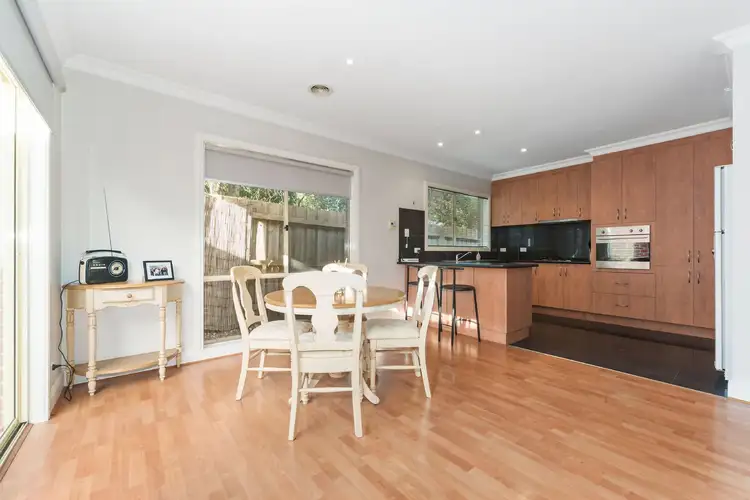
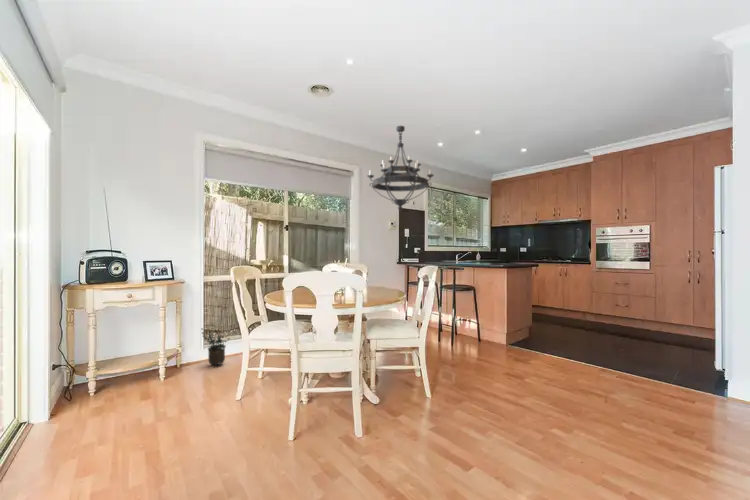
+ potted plant (214, 345)
+ chandelier (400, 169)
